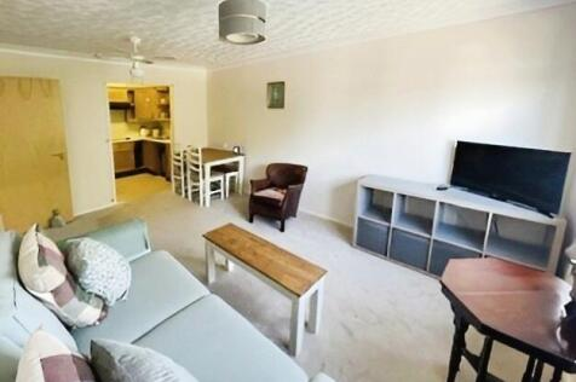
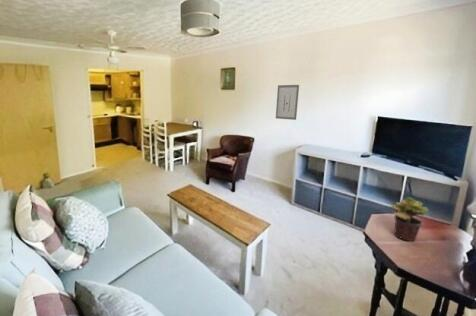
+ potted plant (407, 216)
+ wall art (286, 102)
